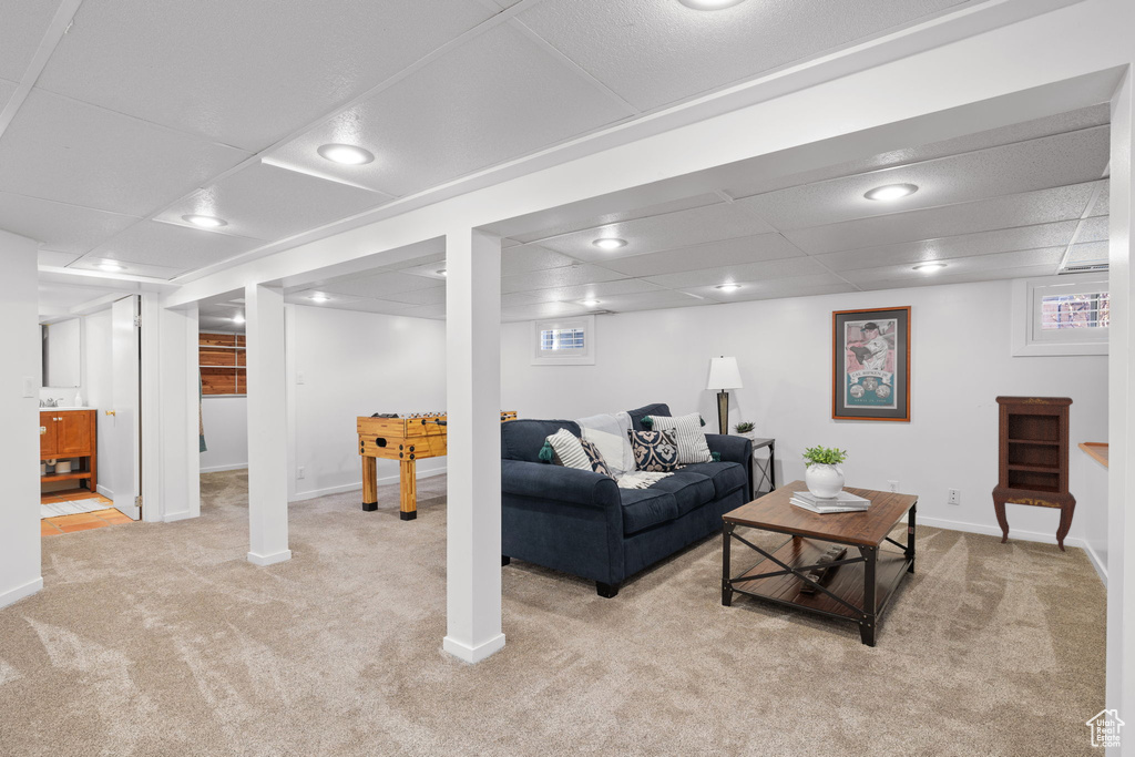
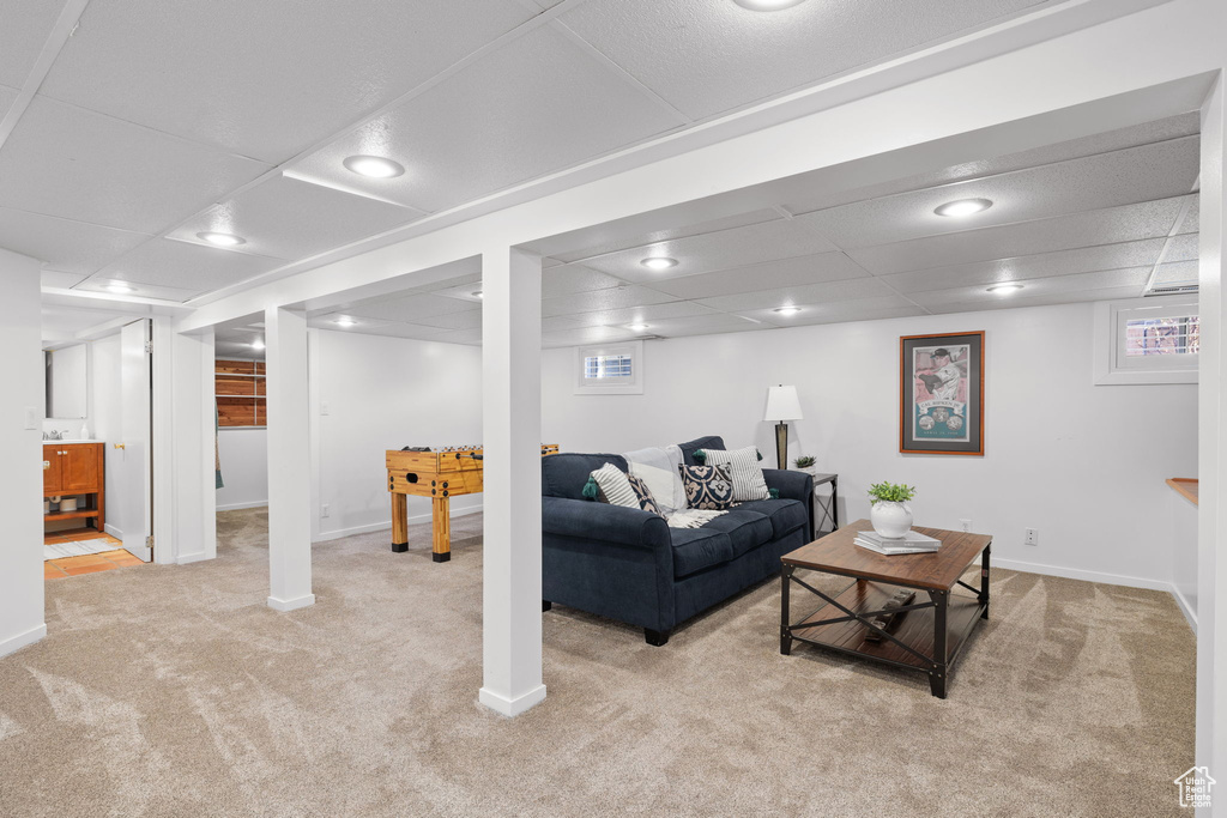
- cabinet (1032, 470)
